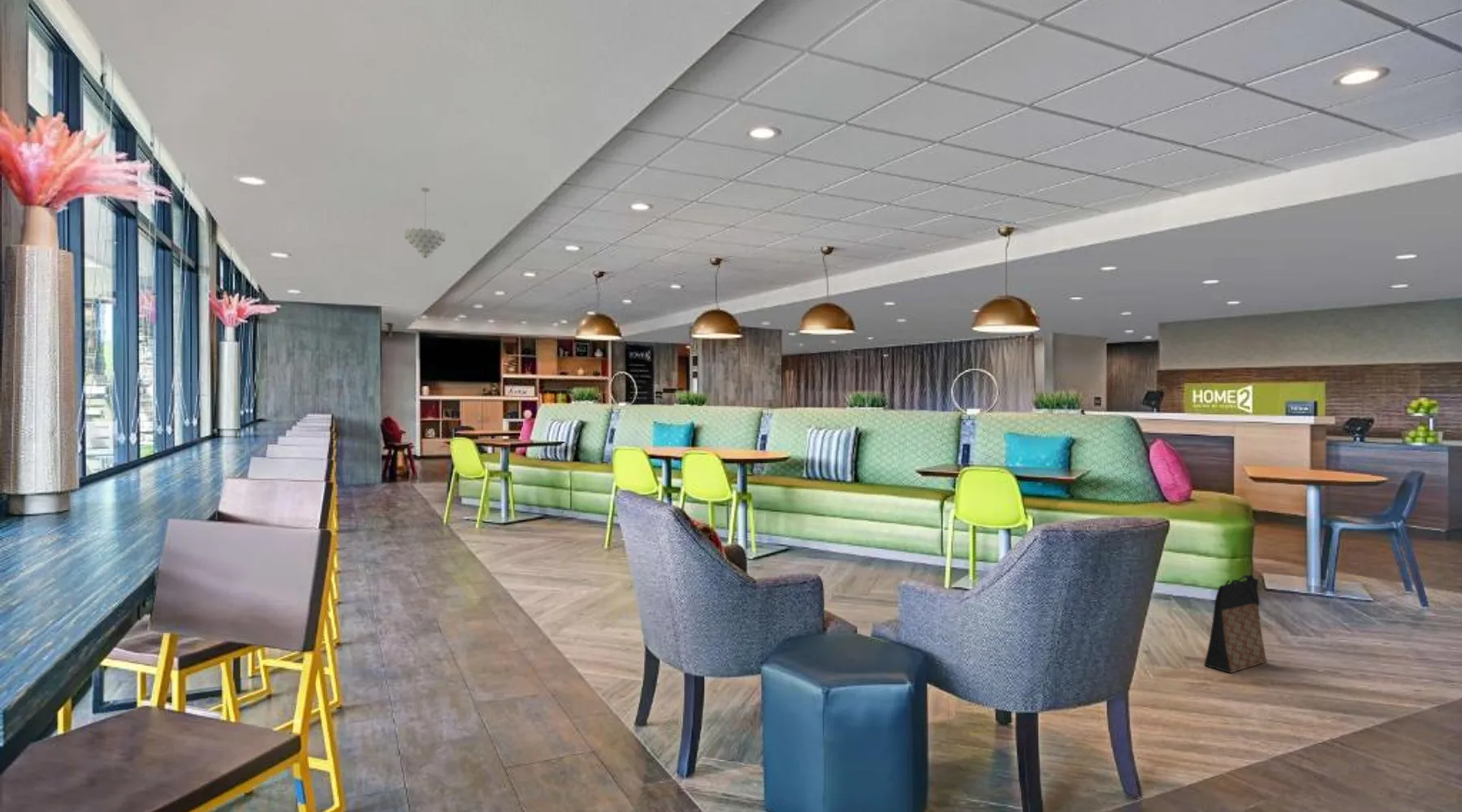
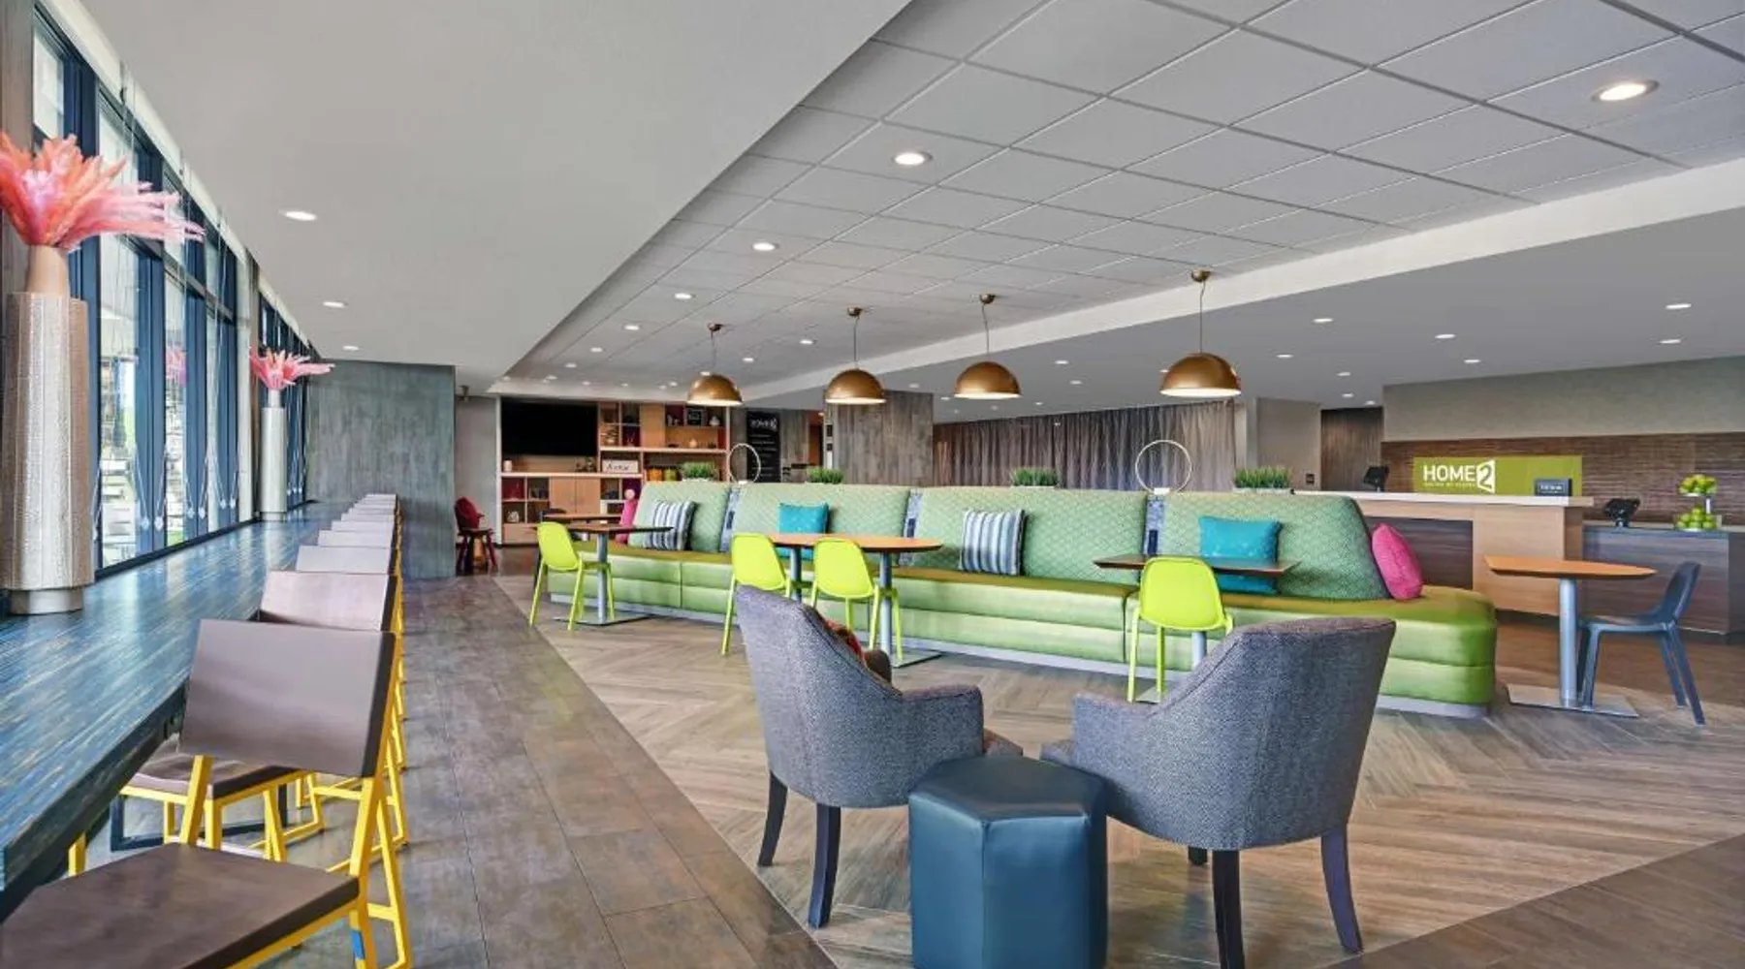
- pendant light (425, 223)
- bag (1238, 619)
